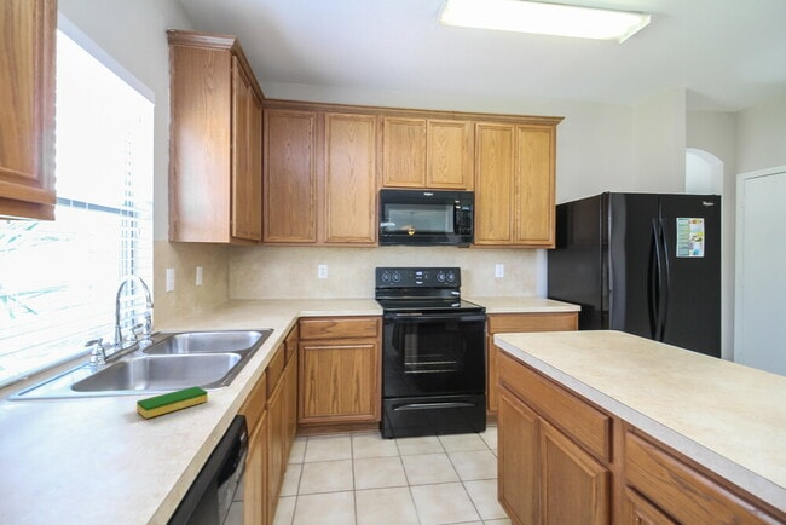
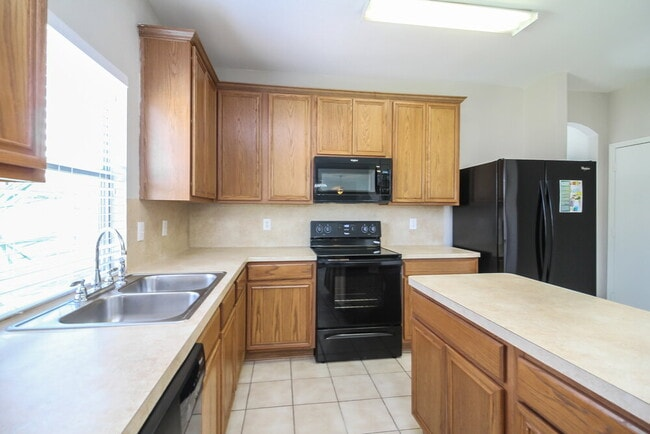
- dish sponge (173, 400)
